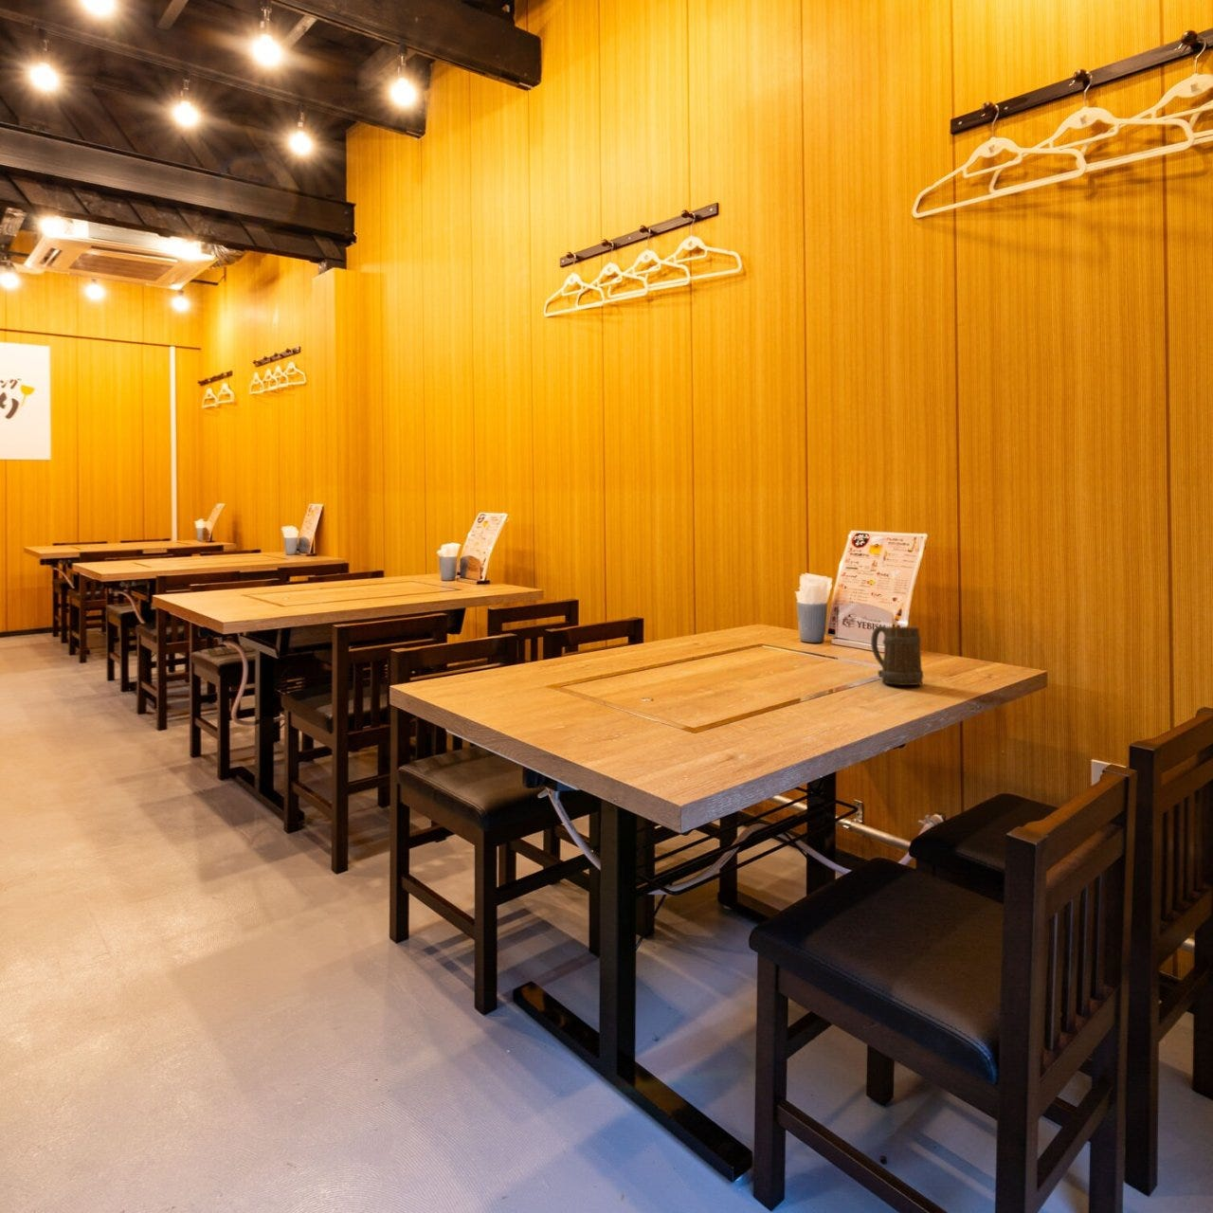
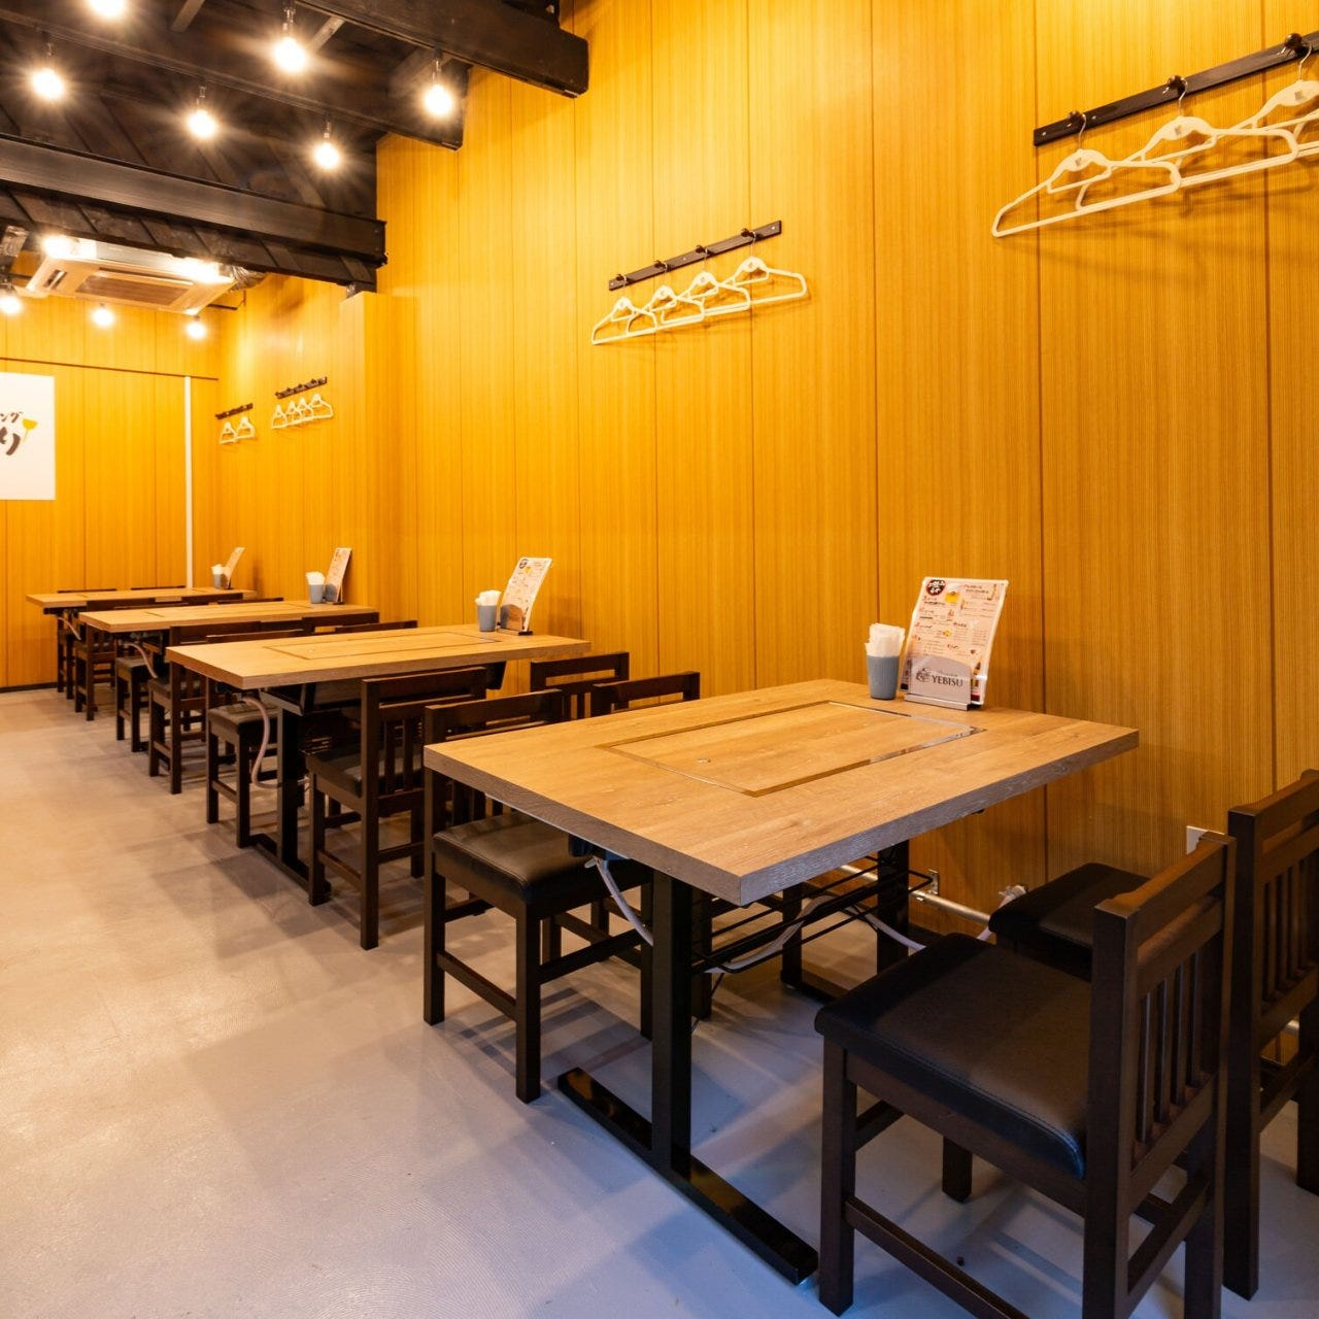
- beer mug (894, 654)
